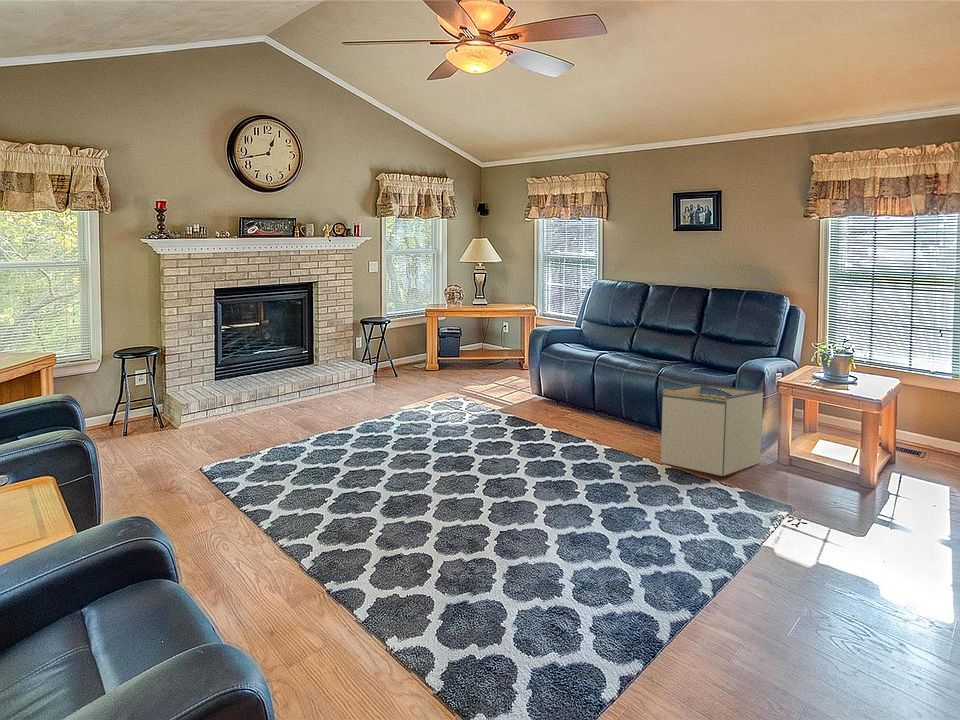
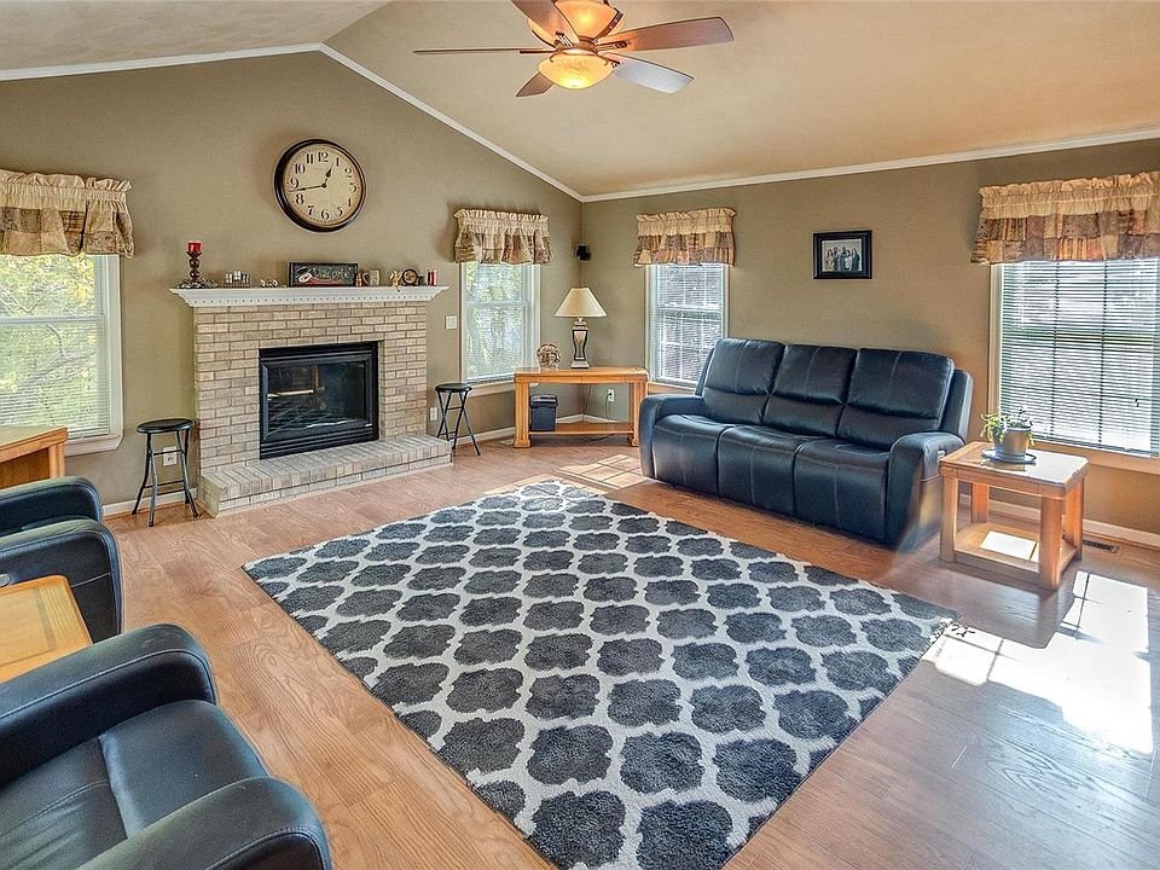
- storage bin (711, 426)
